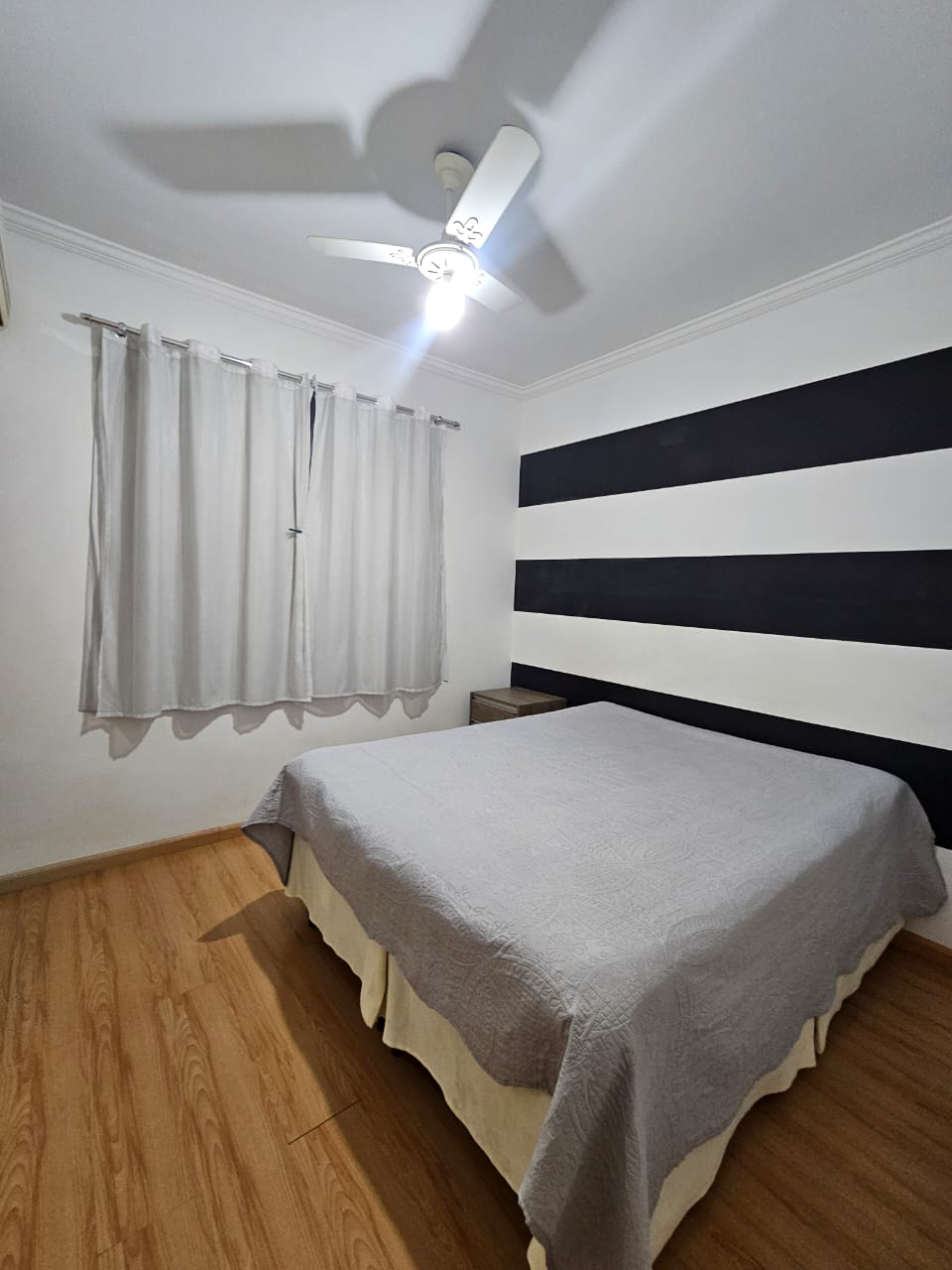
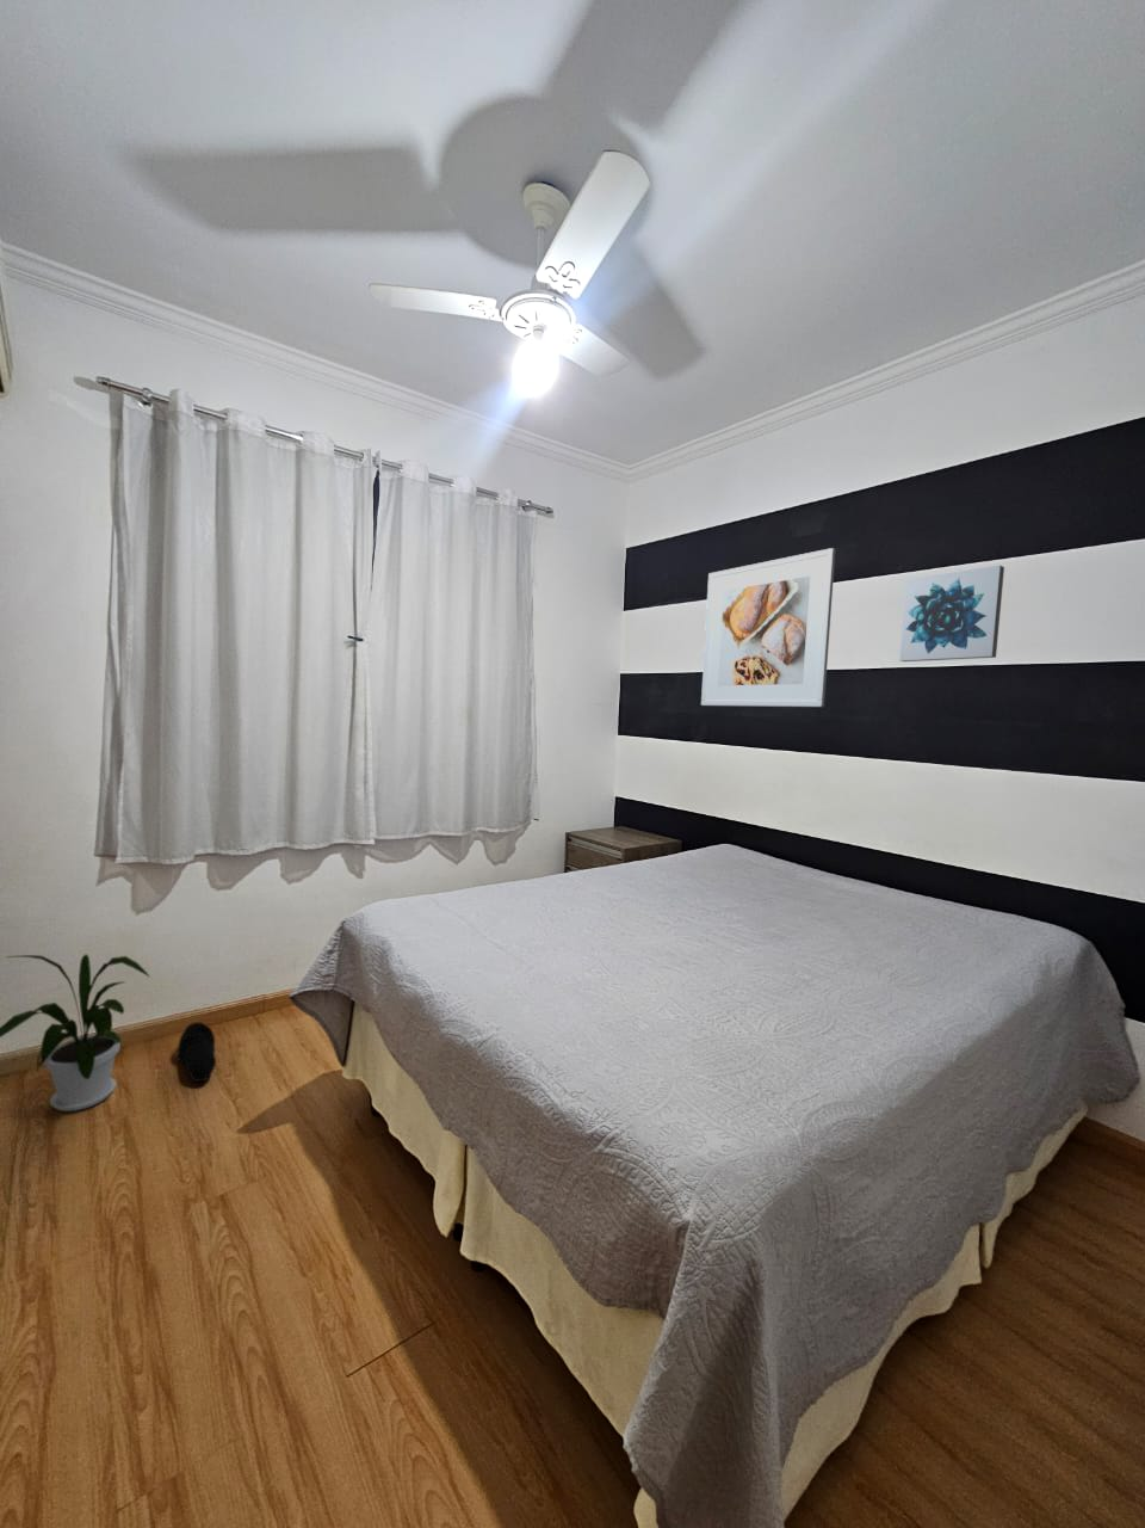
+ shoe (198, 1050)
+ wall art (948, 616)
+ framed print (761, 634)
+ house plant (76, 1025)
